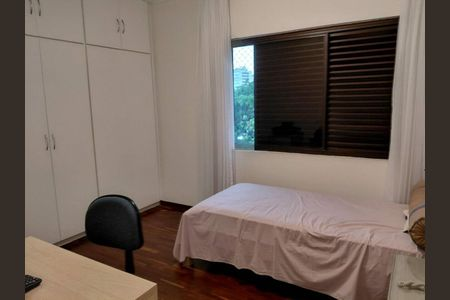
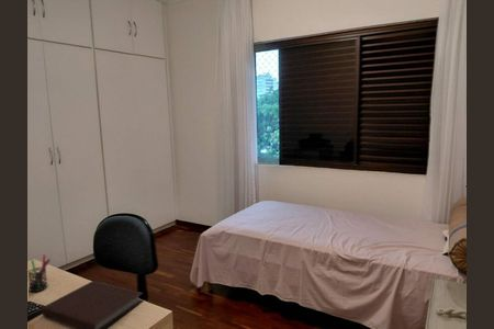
+ notebook (94, 304)
+ pen holder (37, 272)
